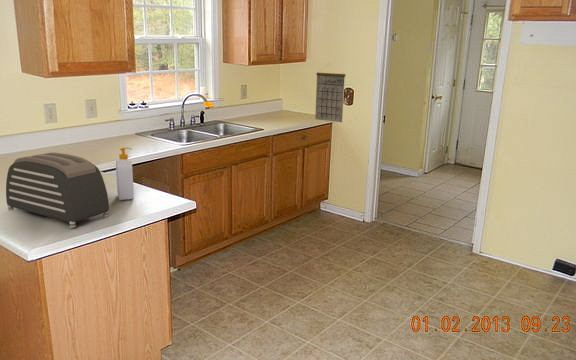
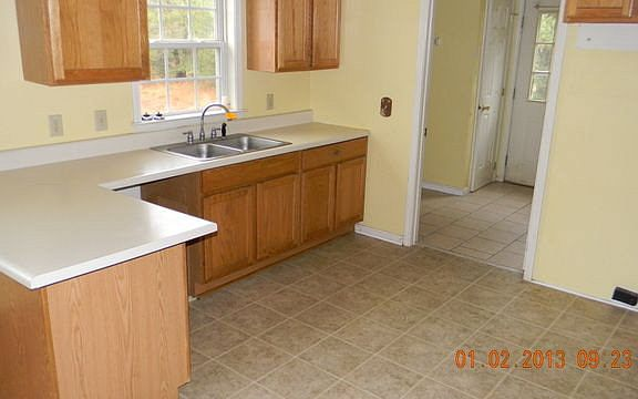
- soap bottle (125, 172)
- toaster (53, 184)
- calendar (329, 91)
